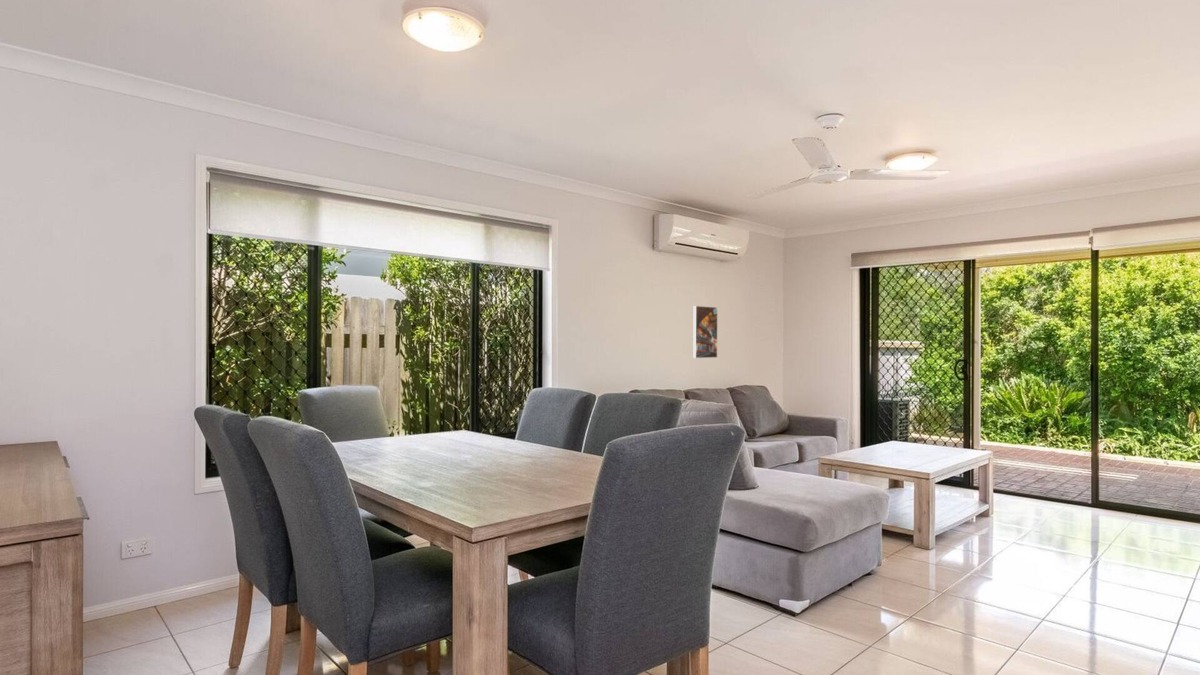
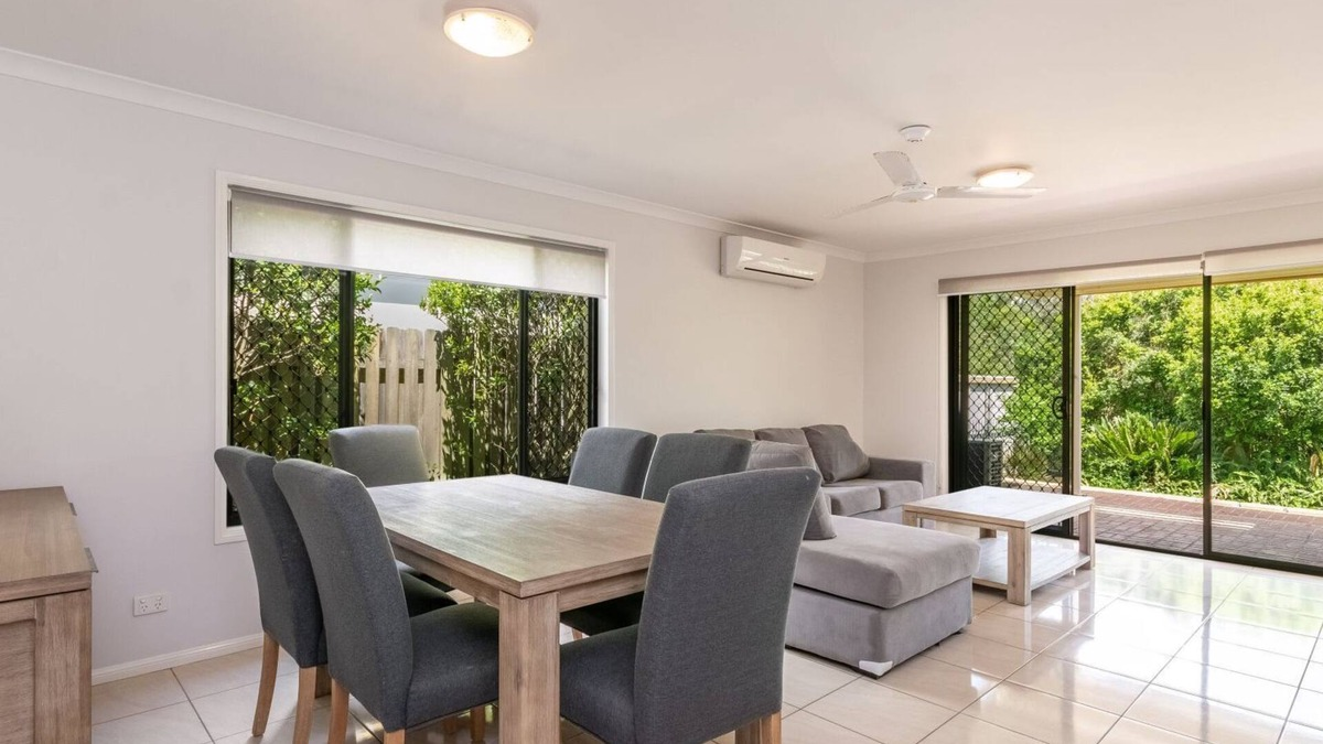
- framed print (705, 332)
